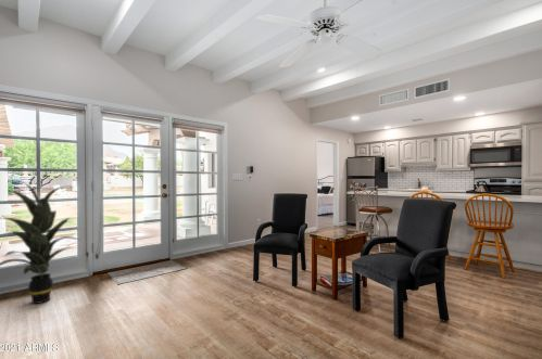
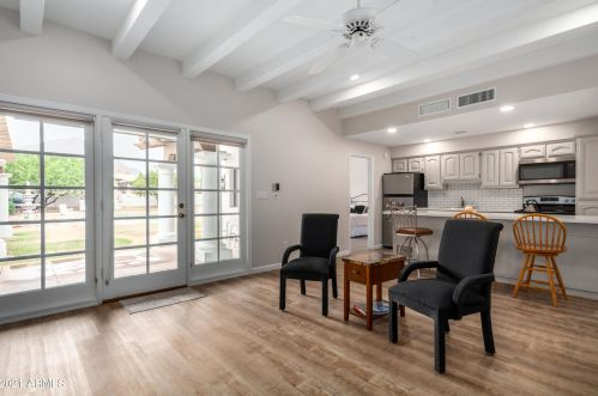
- indoor plant (35, 240)
